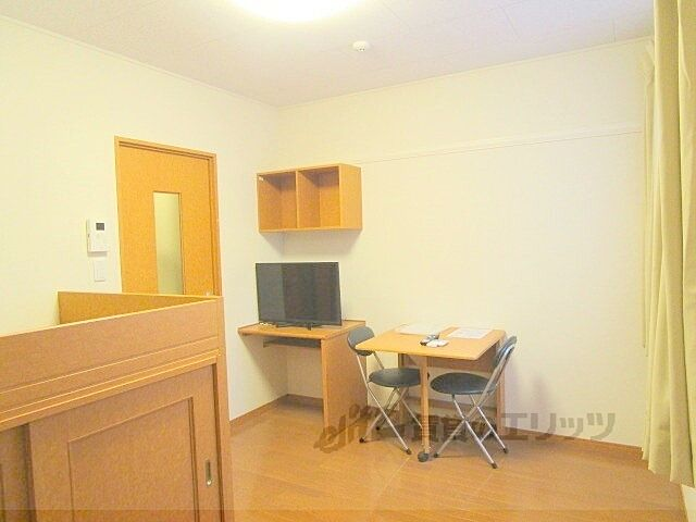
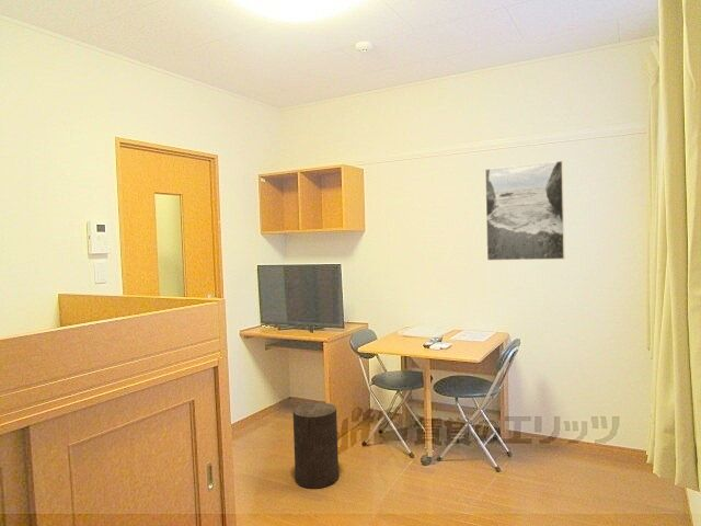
+ stool (315, 443)
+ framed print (524, 213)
